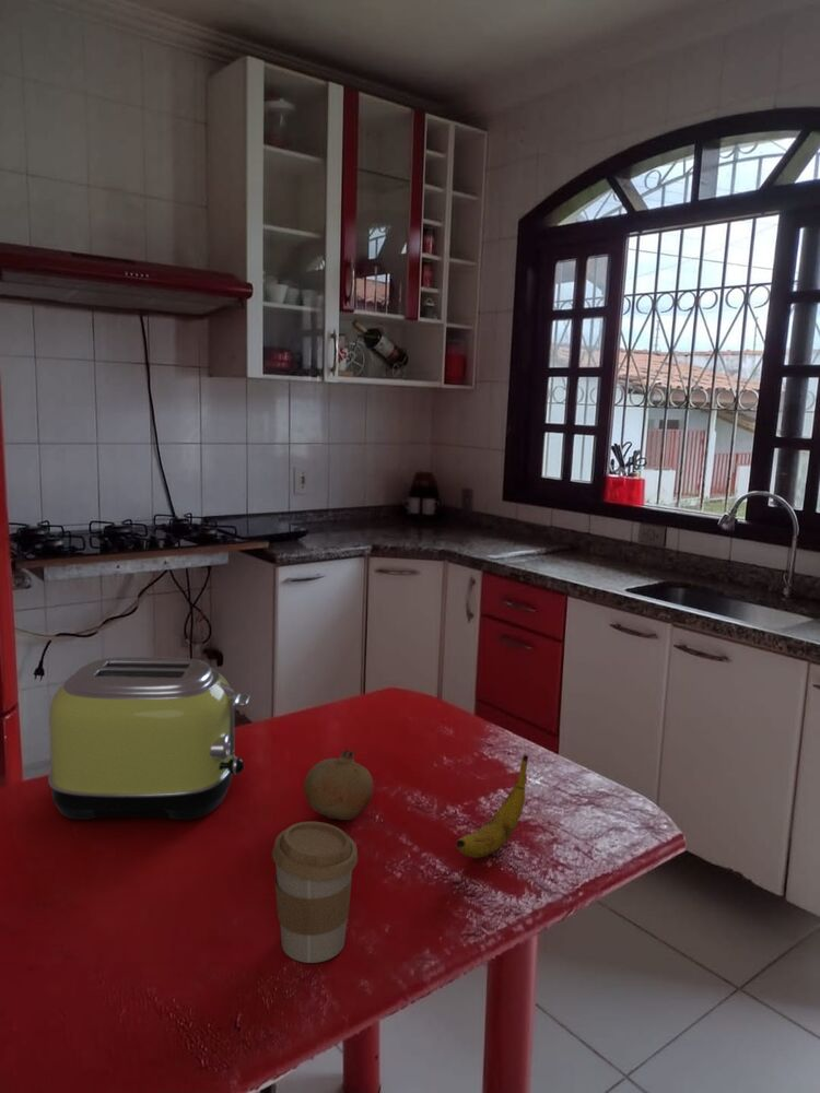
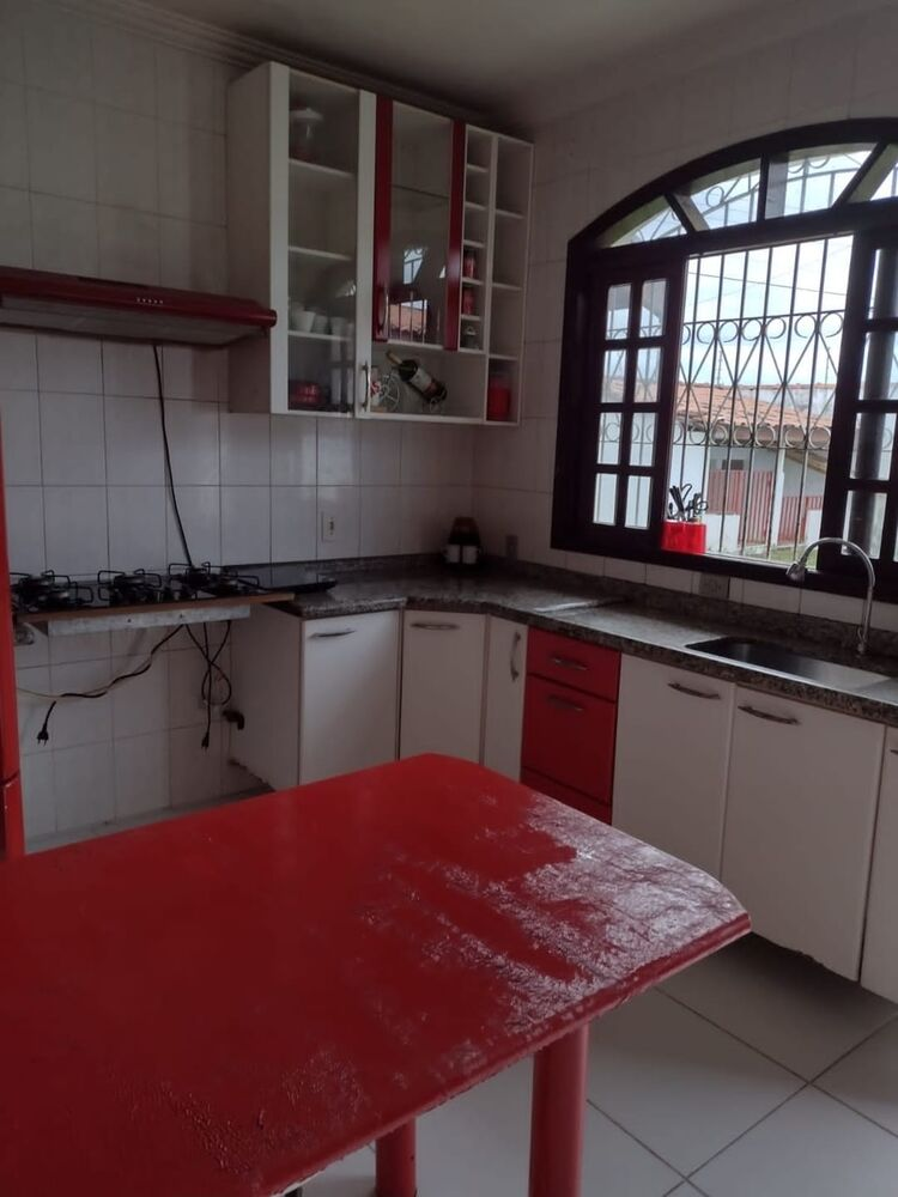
- banana (494, 814)
- fruit (339, 784)
- coffee cup (314, 889)
- toaster (152, 734)
